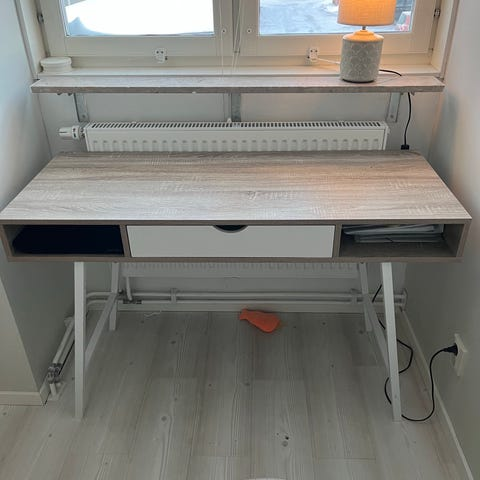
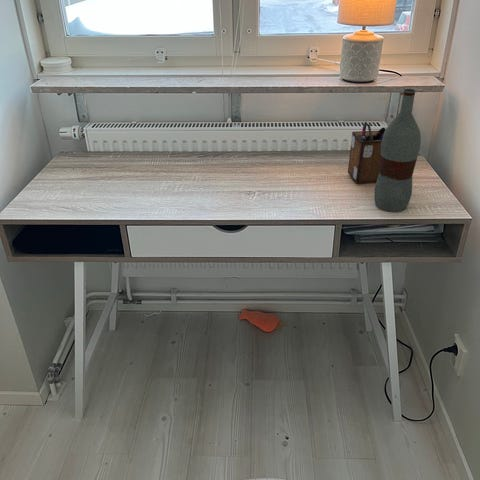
+ bottle (399, 151)
+ desk organizer (374, 148)
